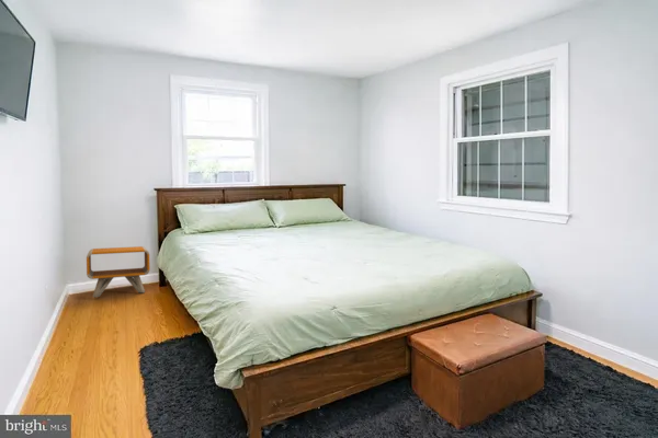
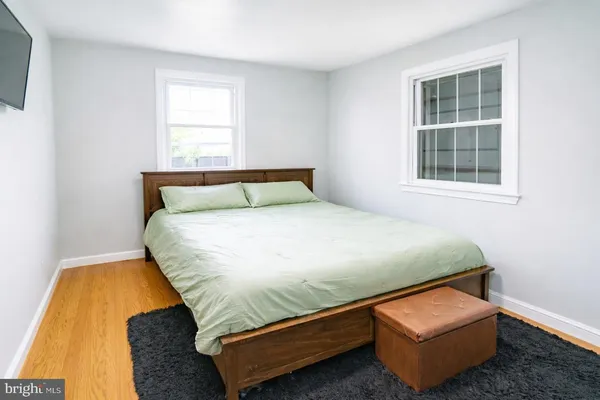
- nightstand (118, 270)
